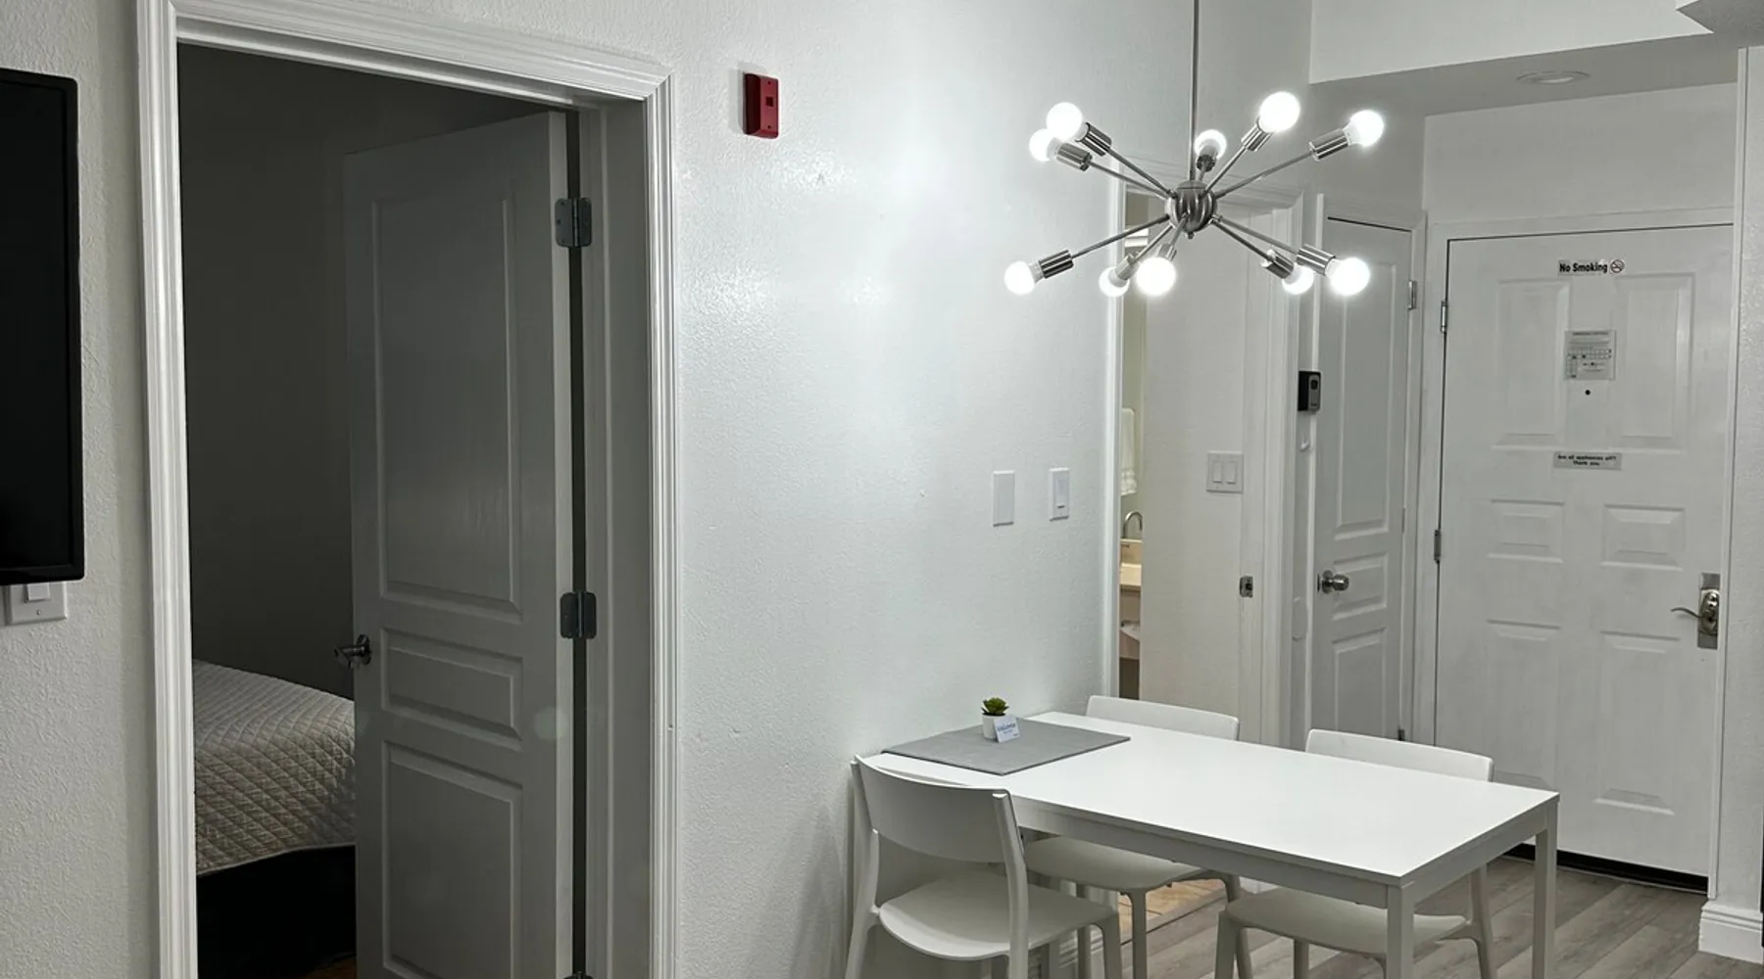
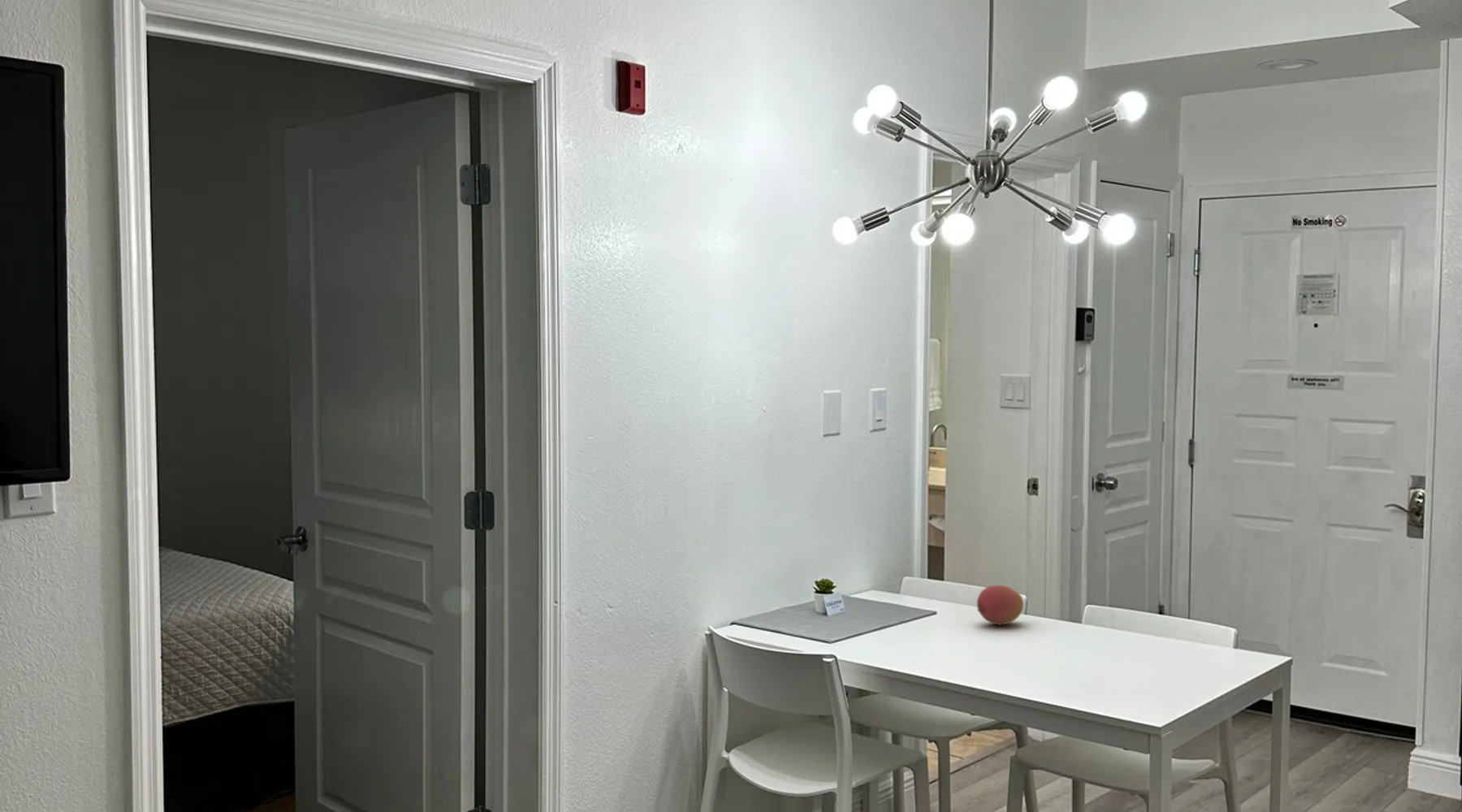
+ fruit (999, 604)
